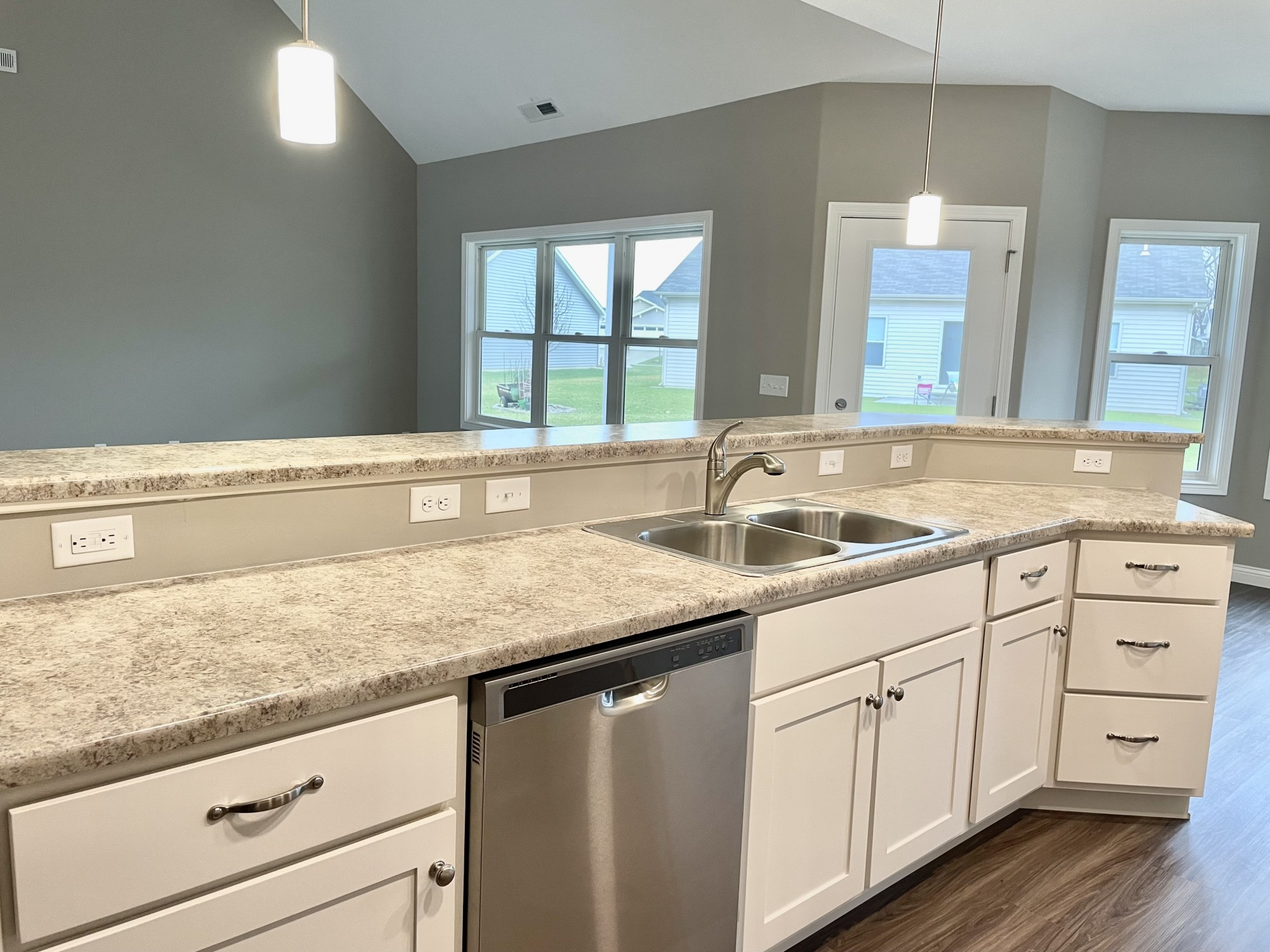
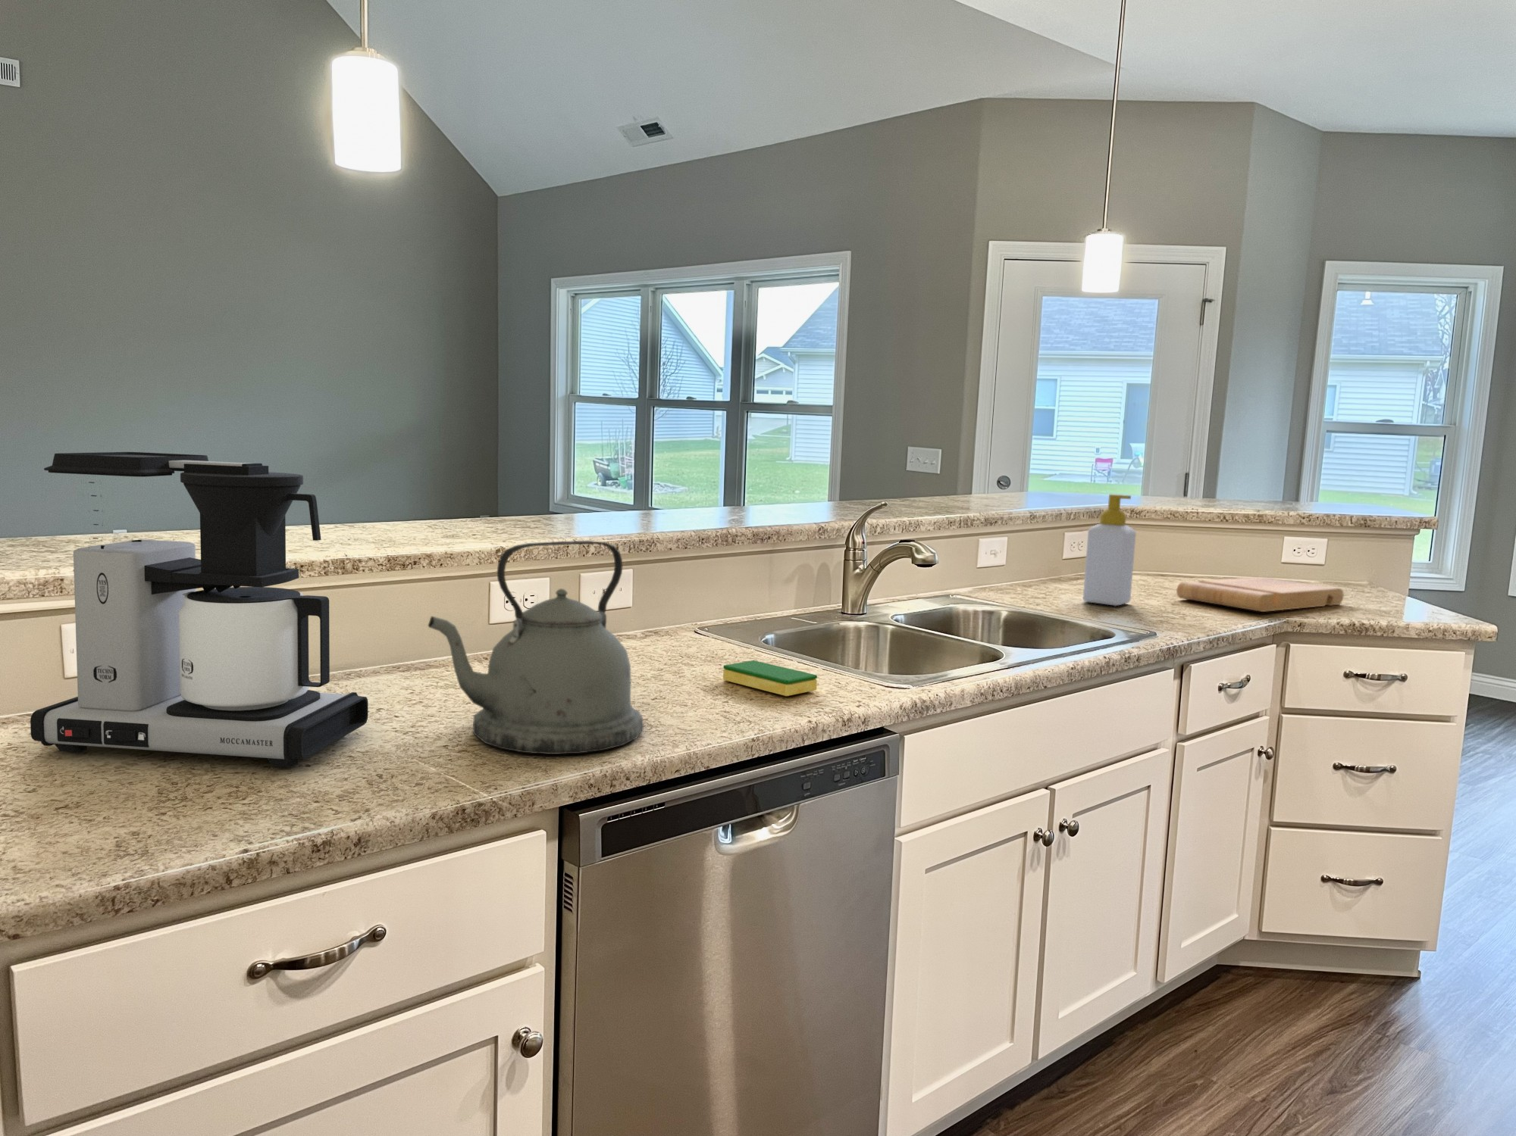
+ dish sponge (770, 677)
+ coffee maker (207, 603)
+ cutting board (1259, 593)
+ soap bottle (1110, 548)
+ kettle (554, 640)
